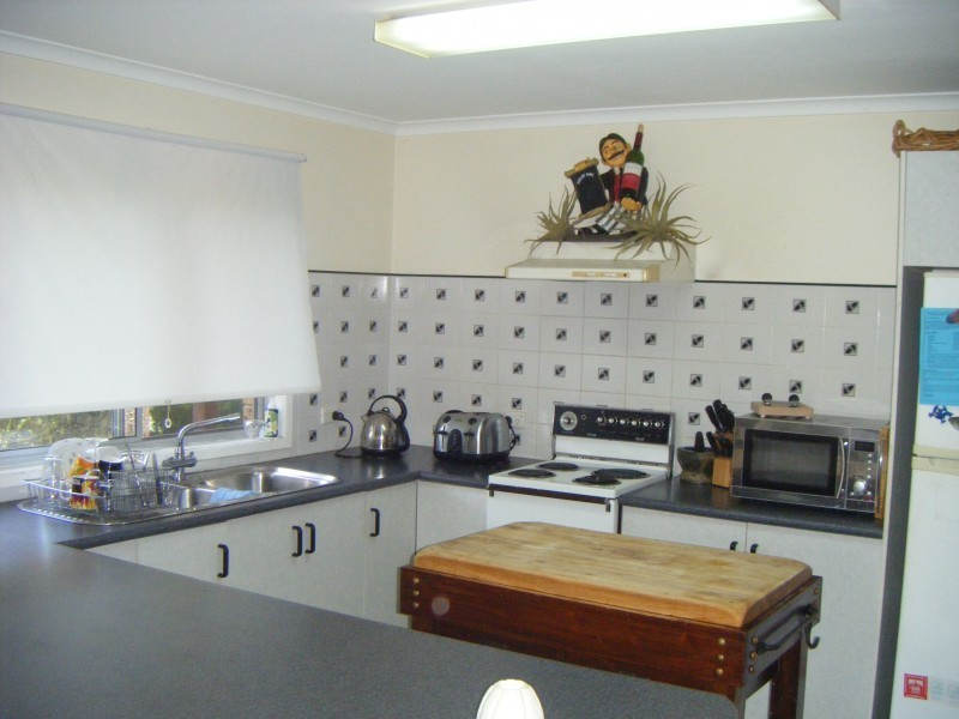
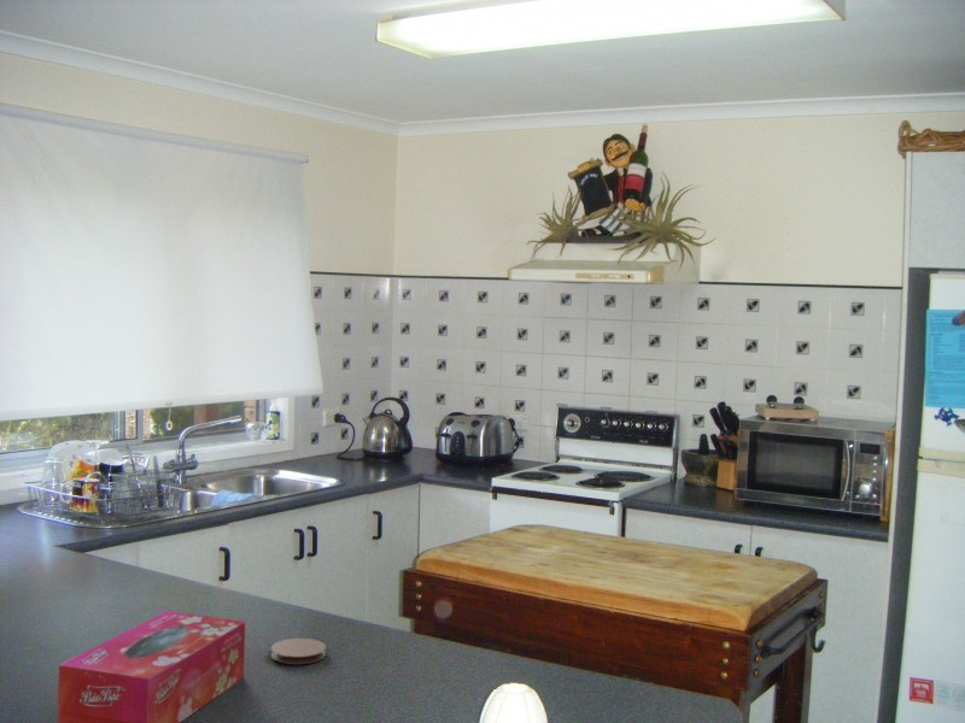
+ tissue box (158, 671)
+ coaster (298, 651)
